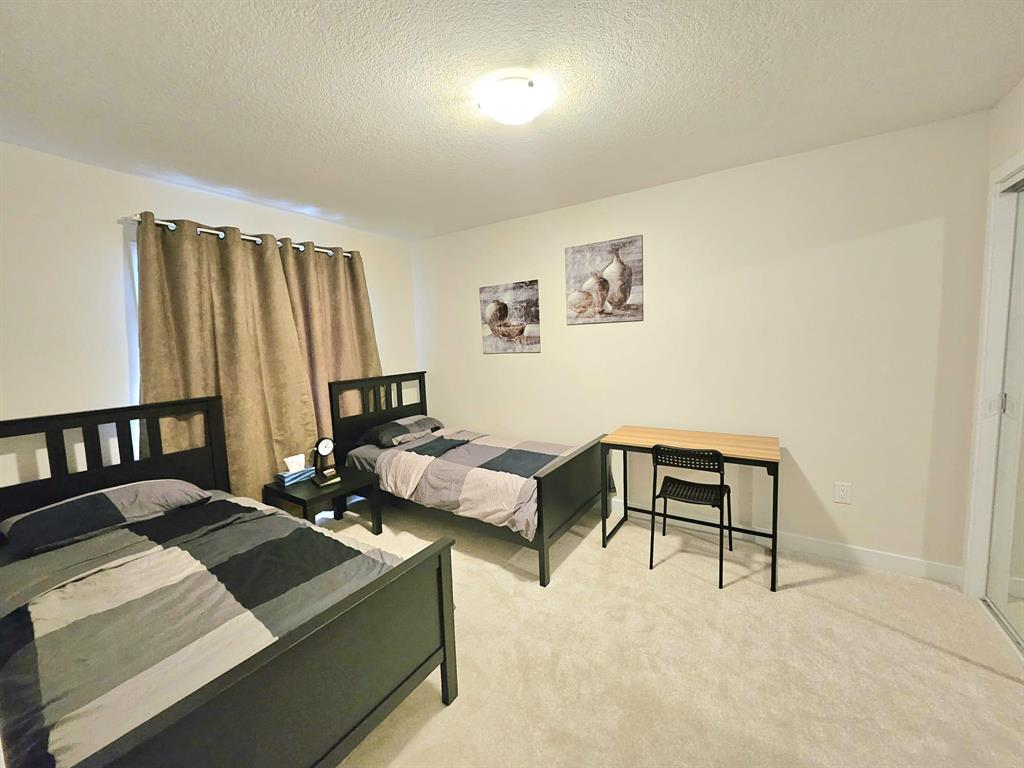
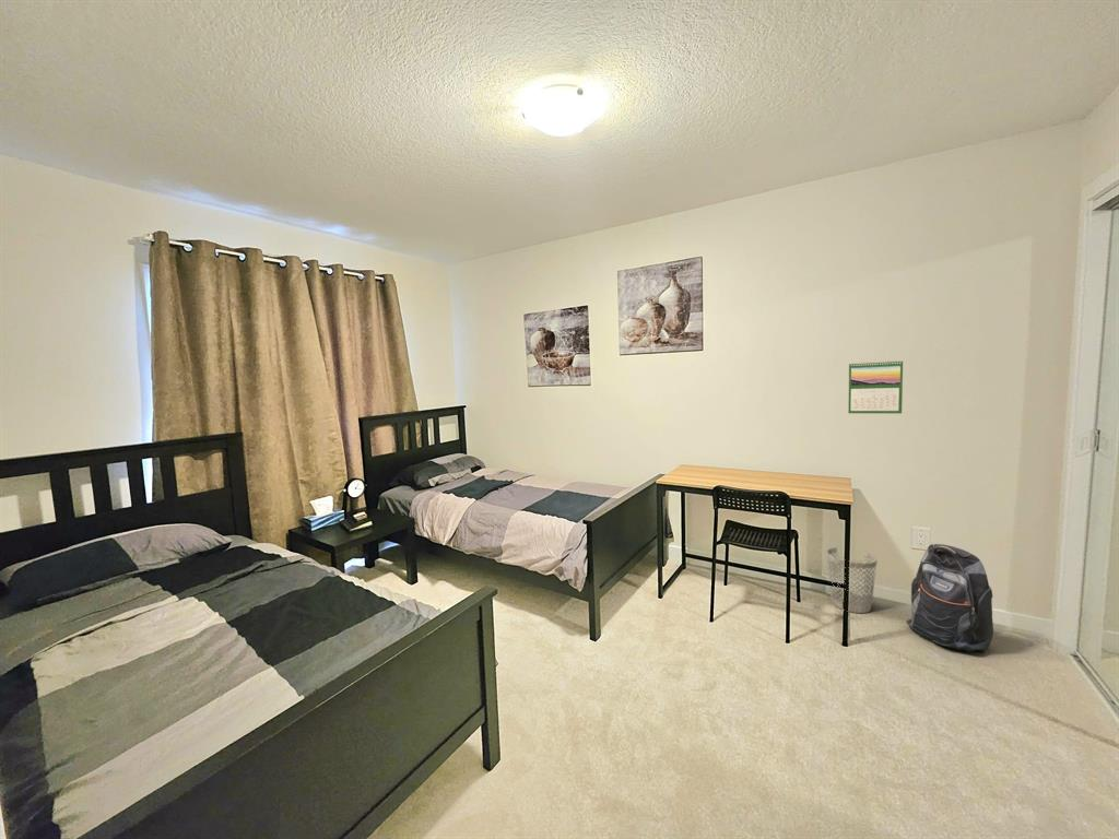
+ wastebasket (851, 580)
+ calendar (874, 387)
+ backpack (949, 591)
